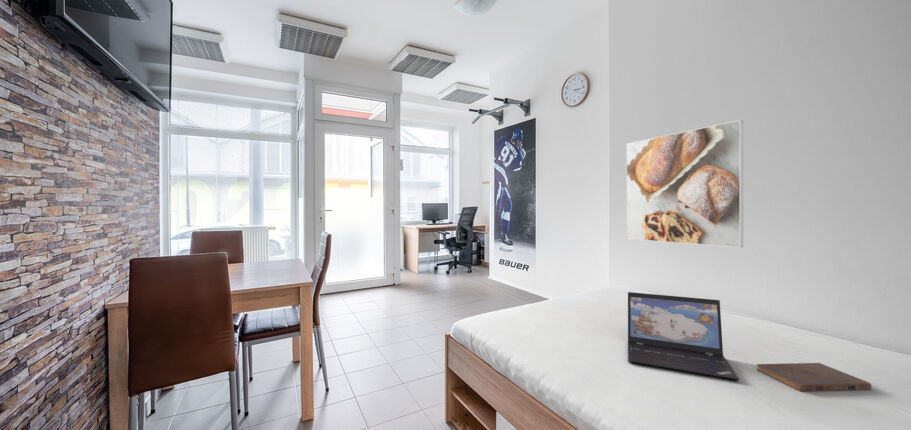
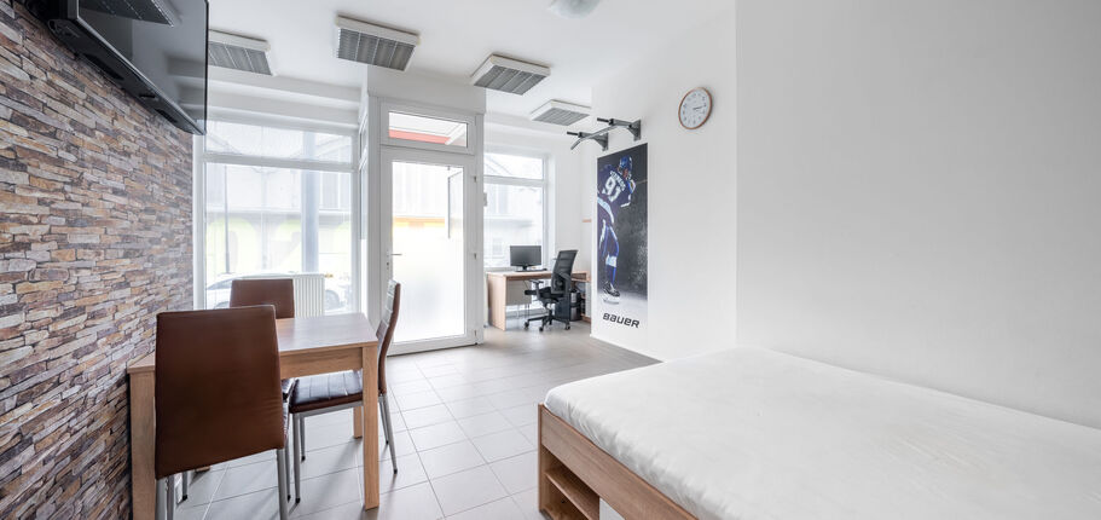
- book (810, 376)
- laptop (675, 330)
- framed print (676, 188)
